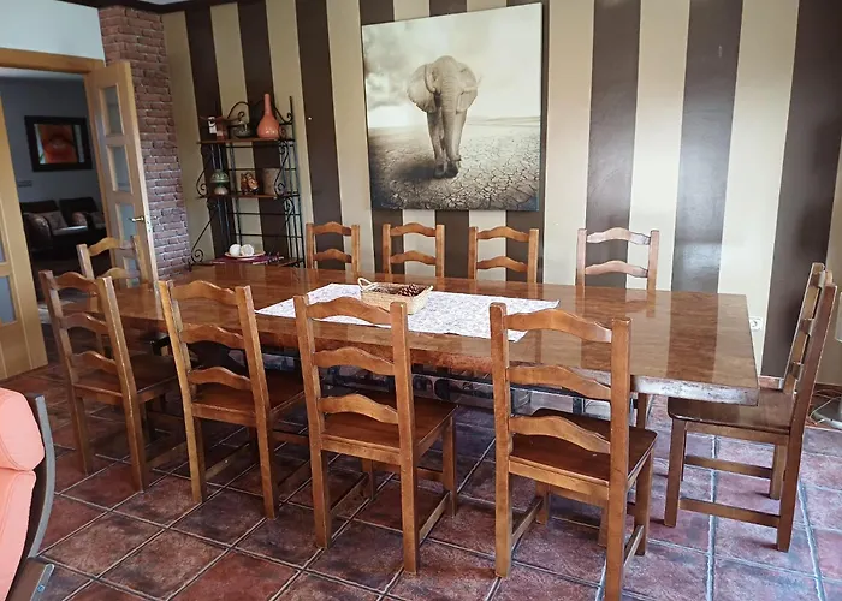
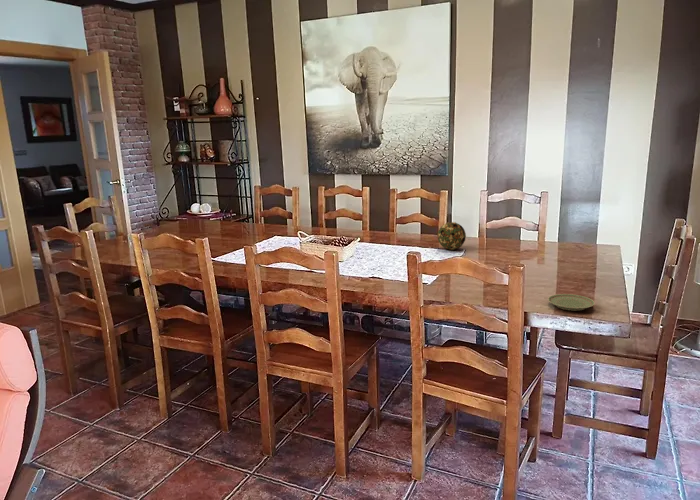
+ plate (570, 303)
+ decorative ball (451, 235)
